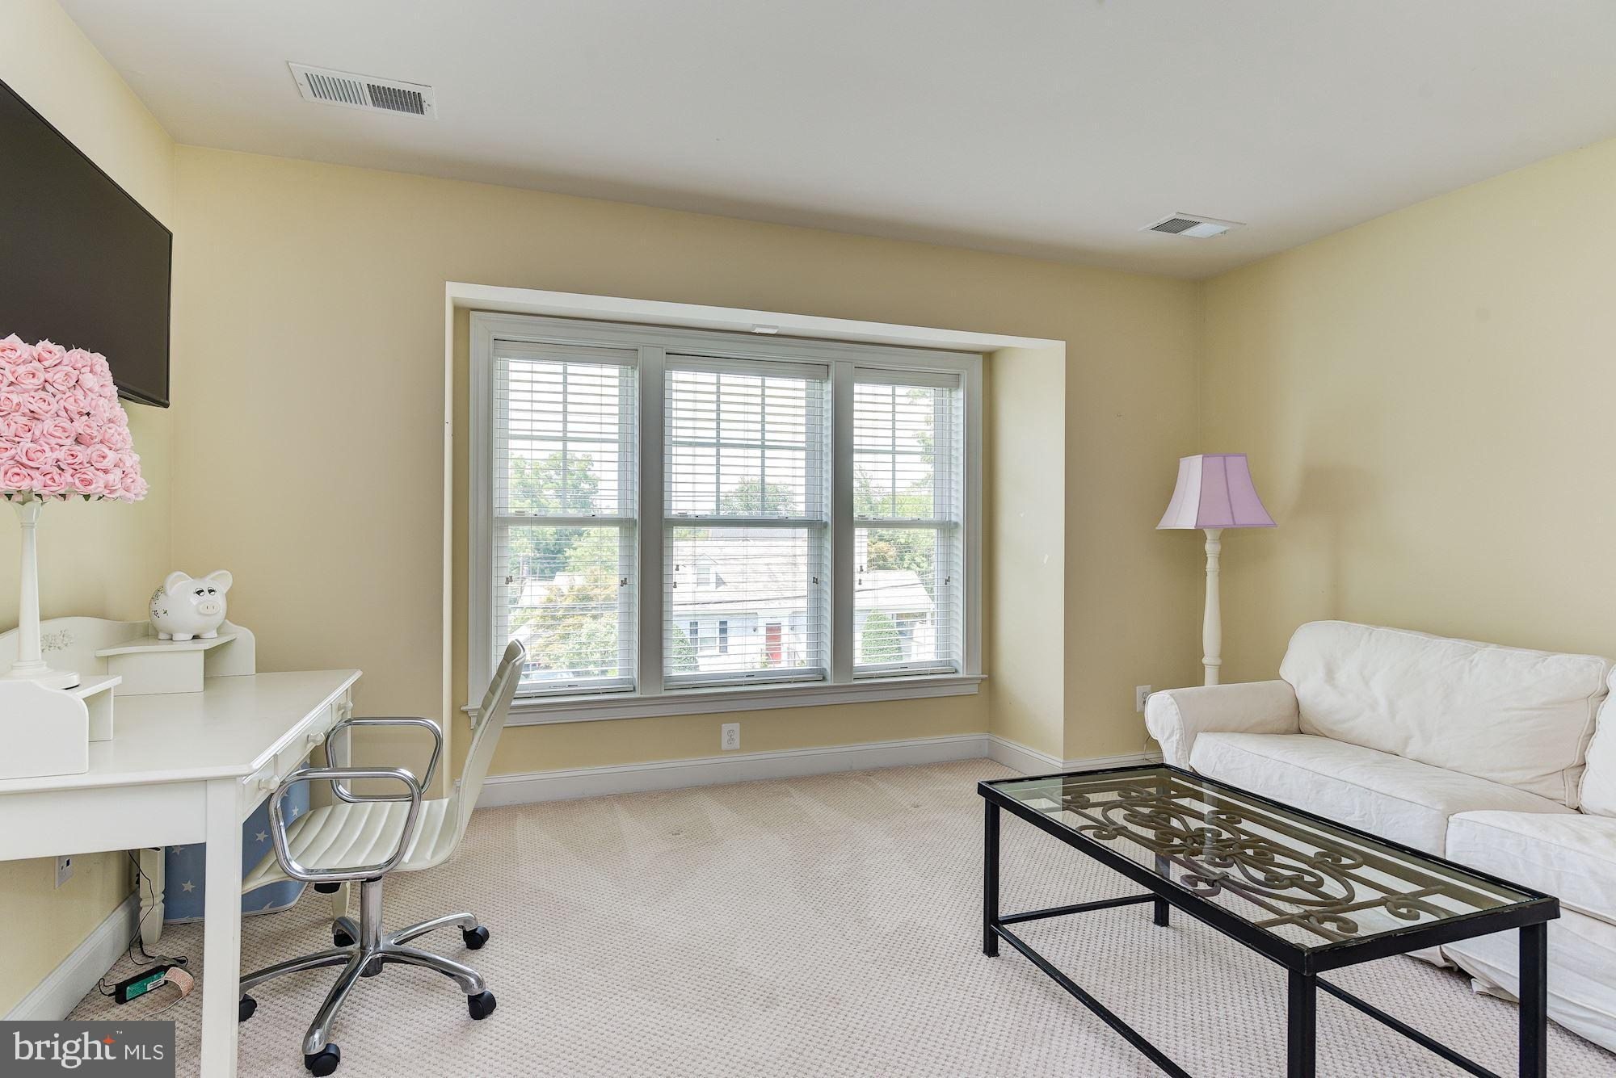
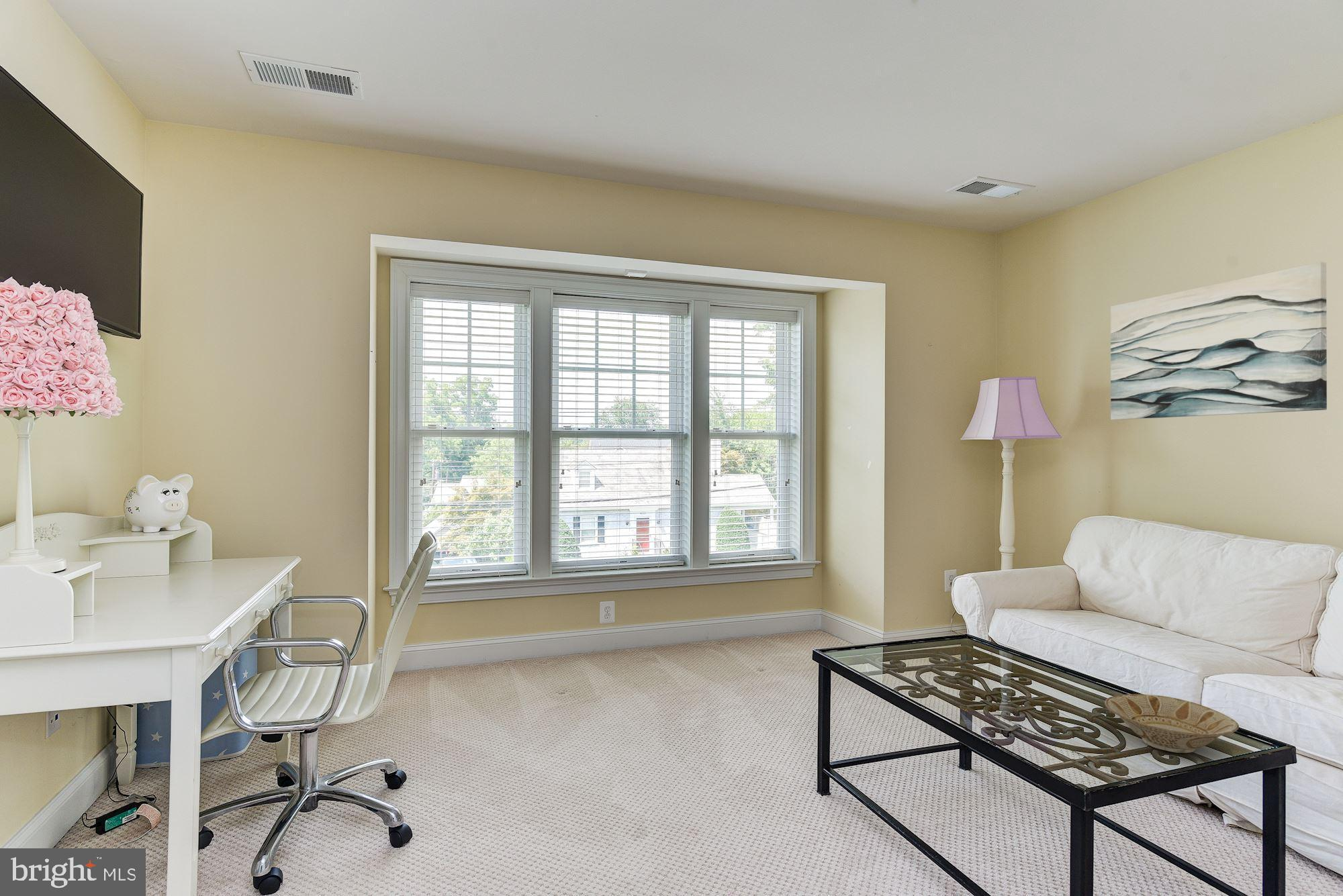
+ bowl (1168, 728)
+ wall art (1205, 351)
